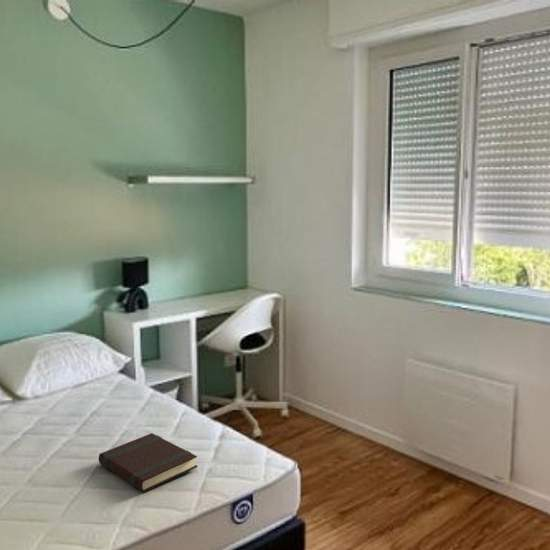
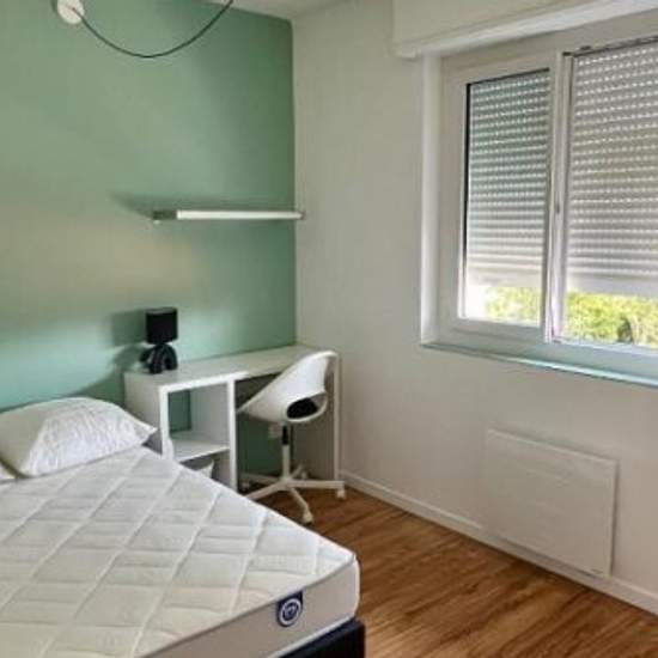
- book (147, 460)
